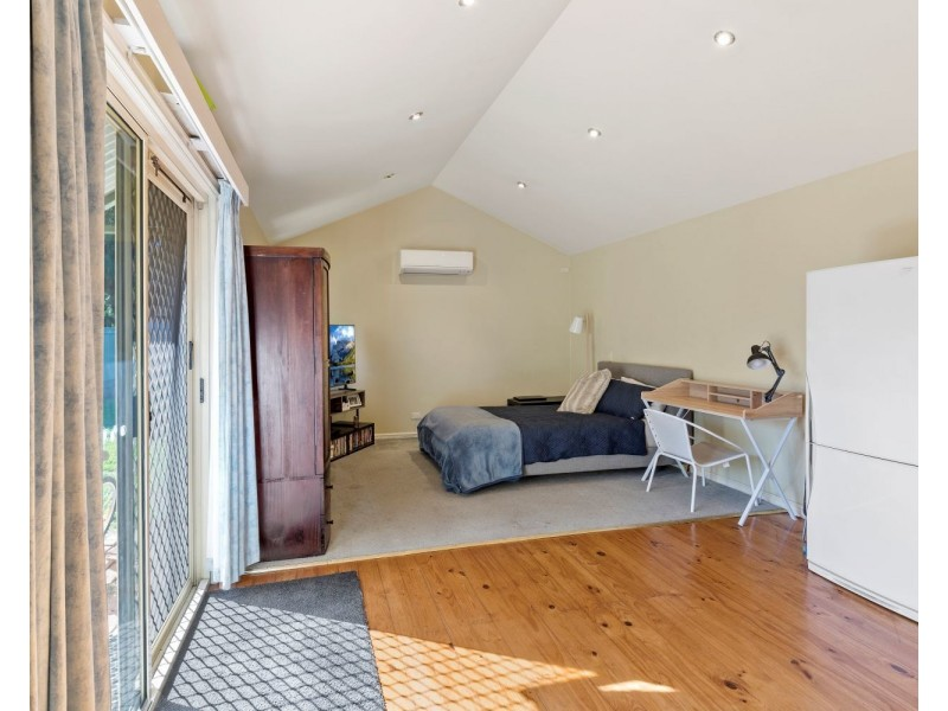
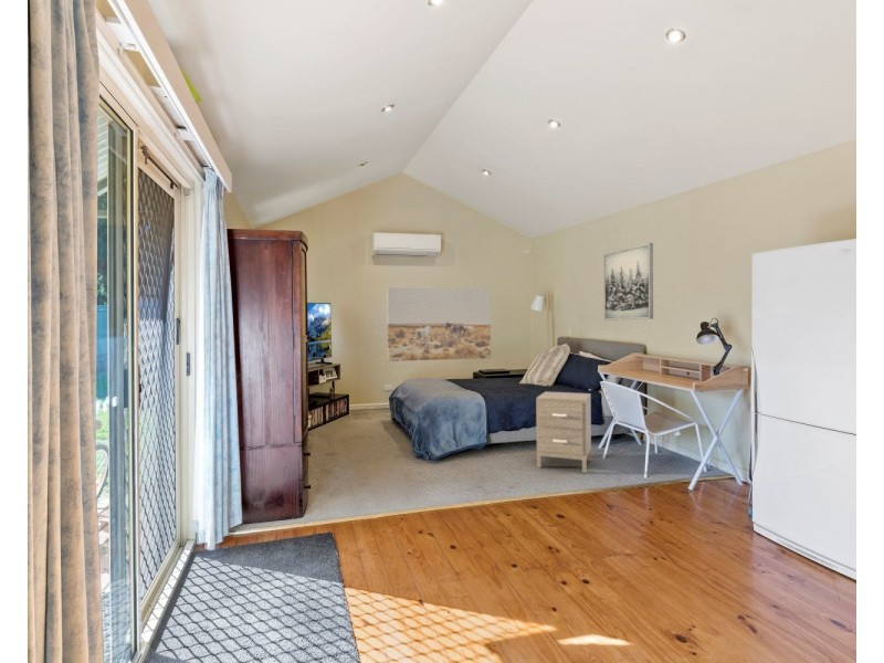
+ wall art (440, 324)
+ wall art (627, 284)
+ nightstand (564, 430)
